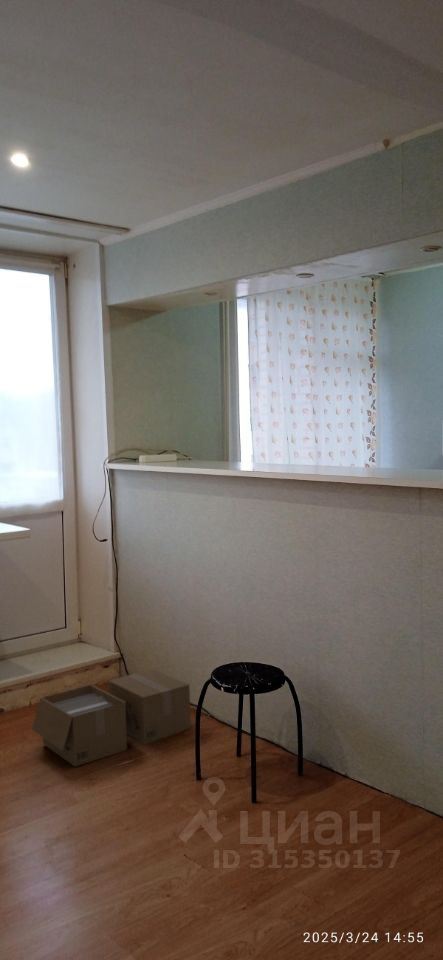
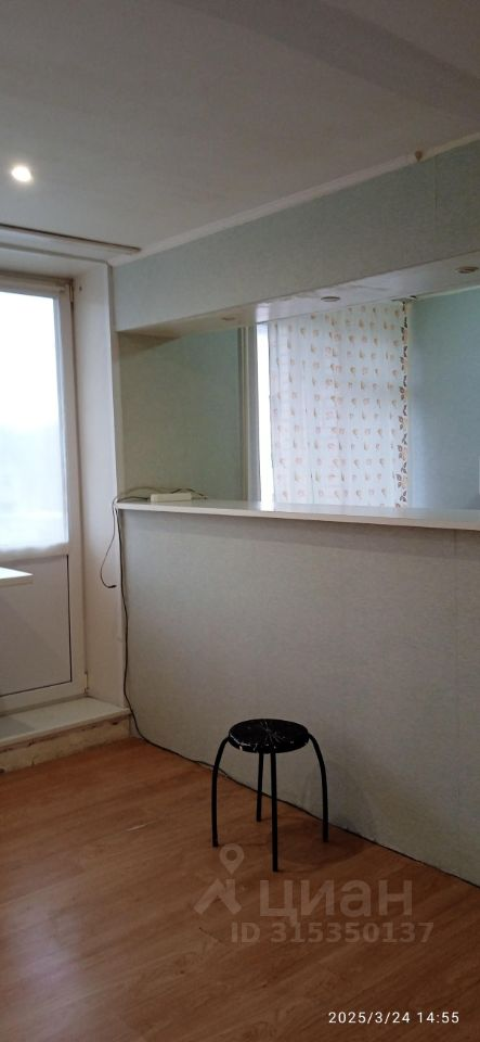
- cardboard box (112, 715)
